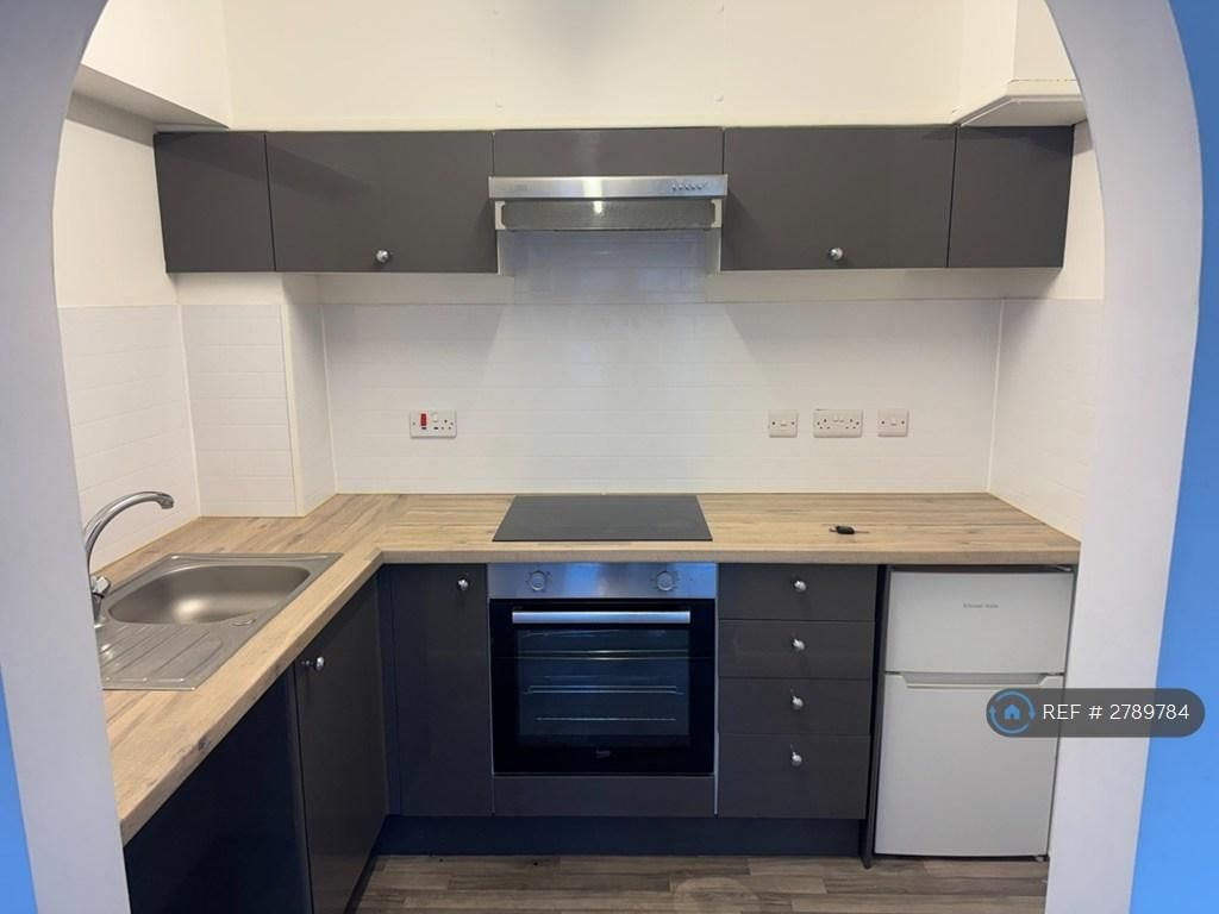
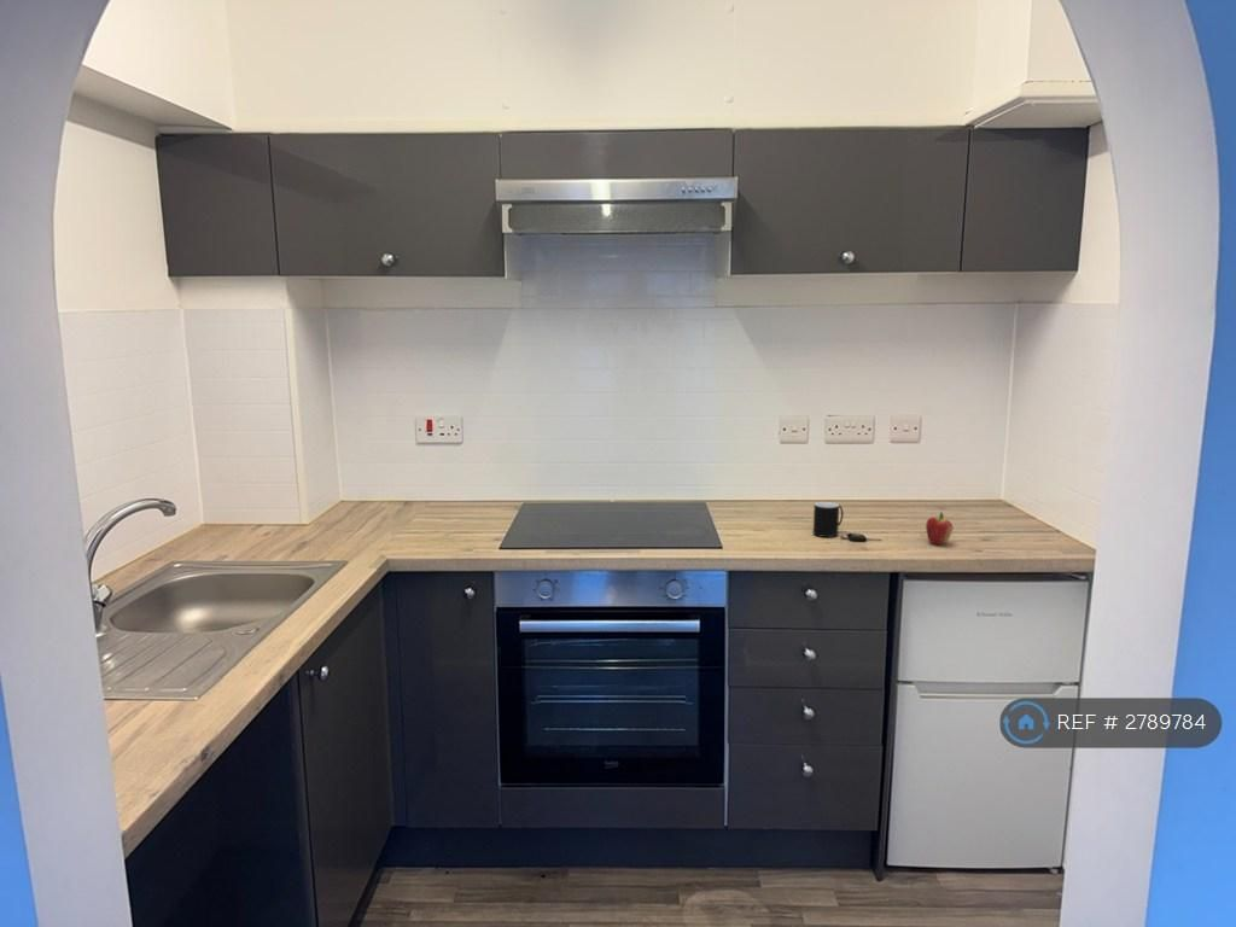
+ cup (830, 518)
+ fruit (939, 525)
